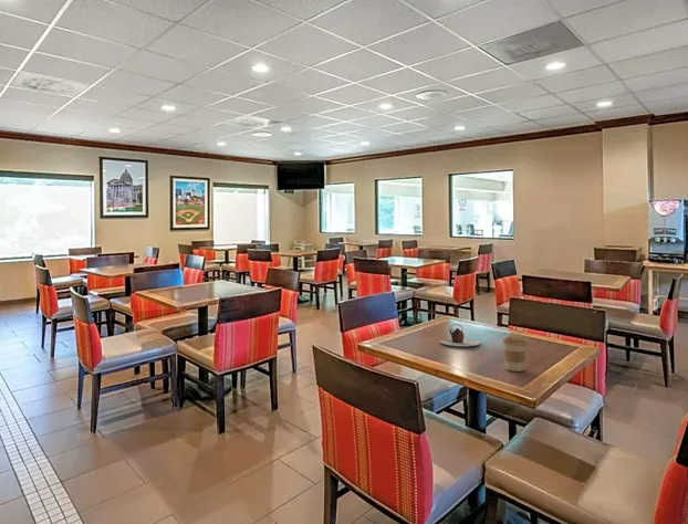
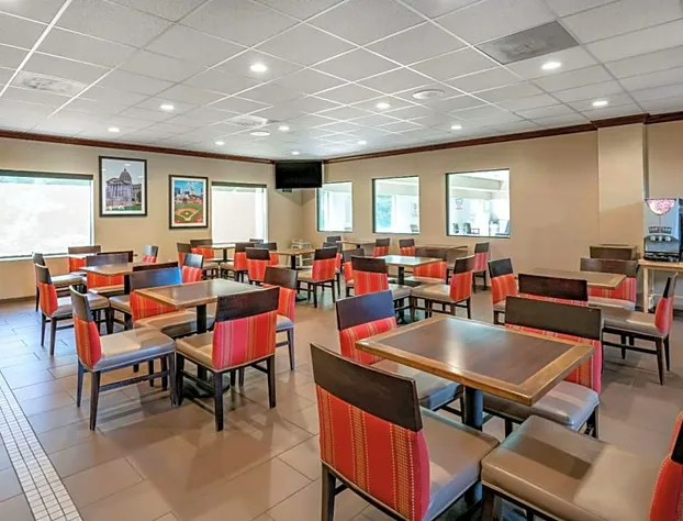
- coffee cup (514, 353)
- teapot (459, 333)
